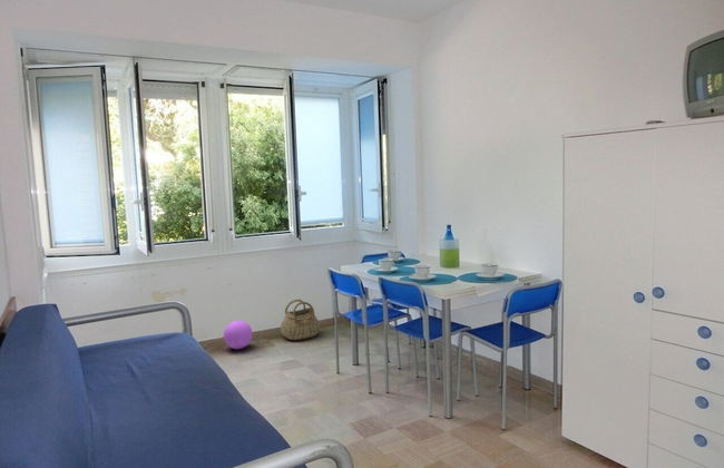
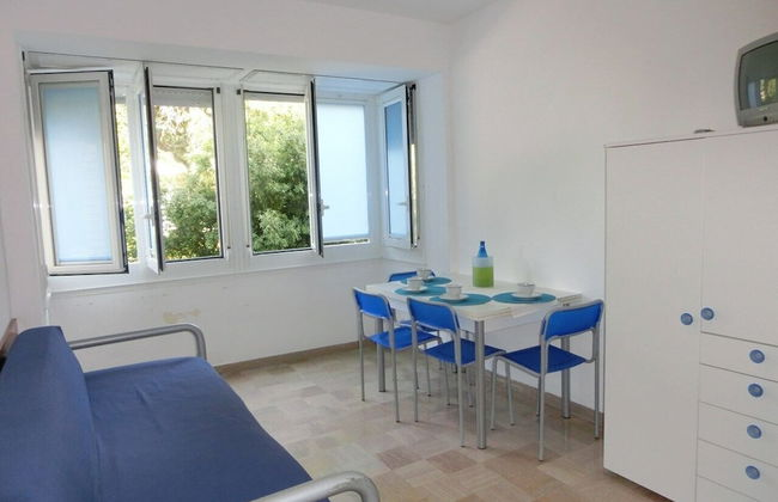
- basket (300, 319)
- ball (237, 334)
